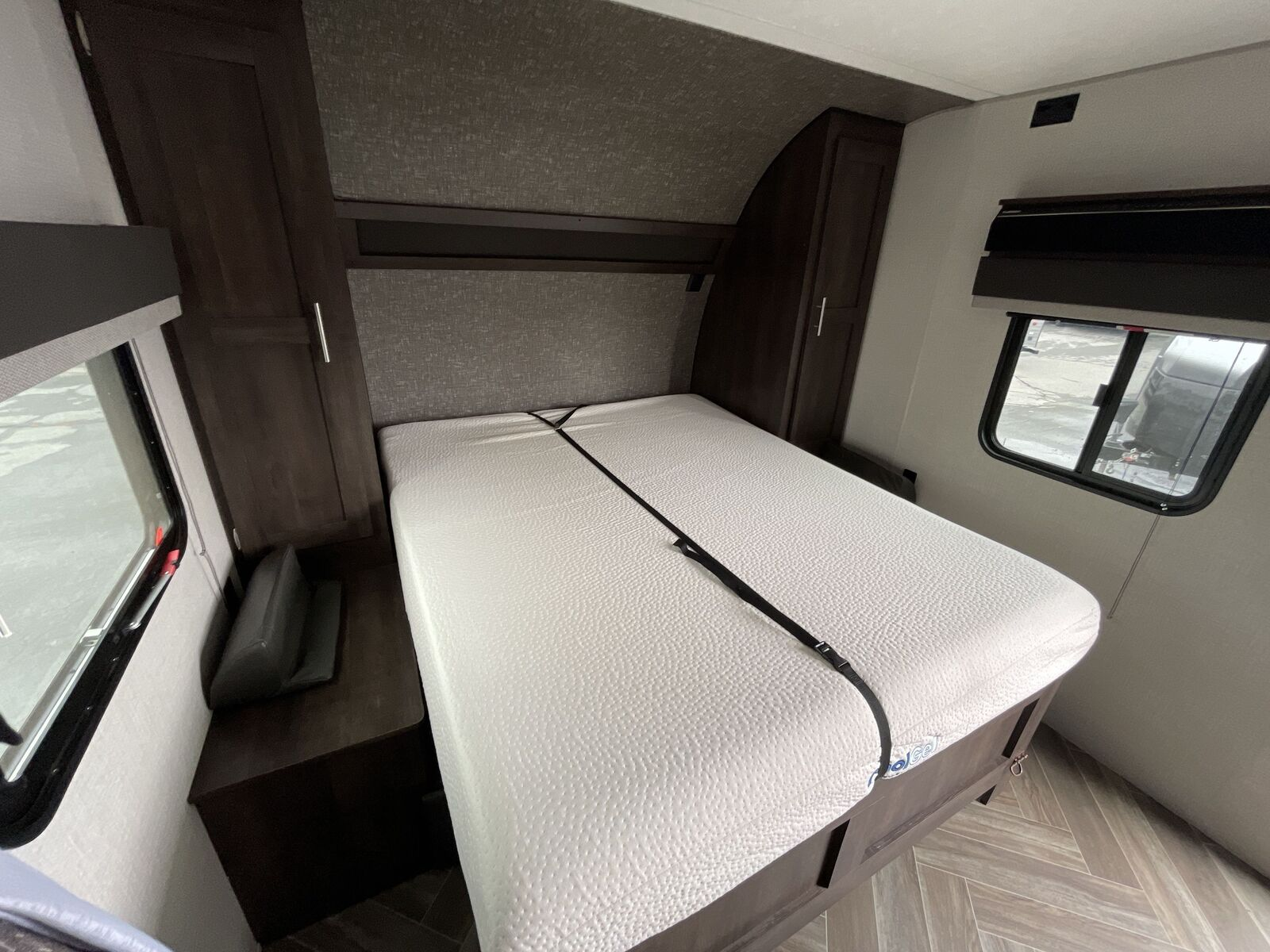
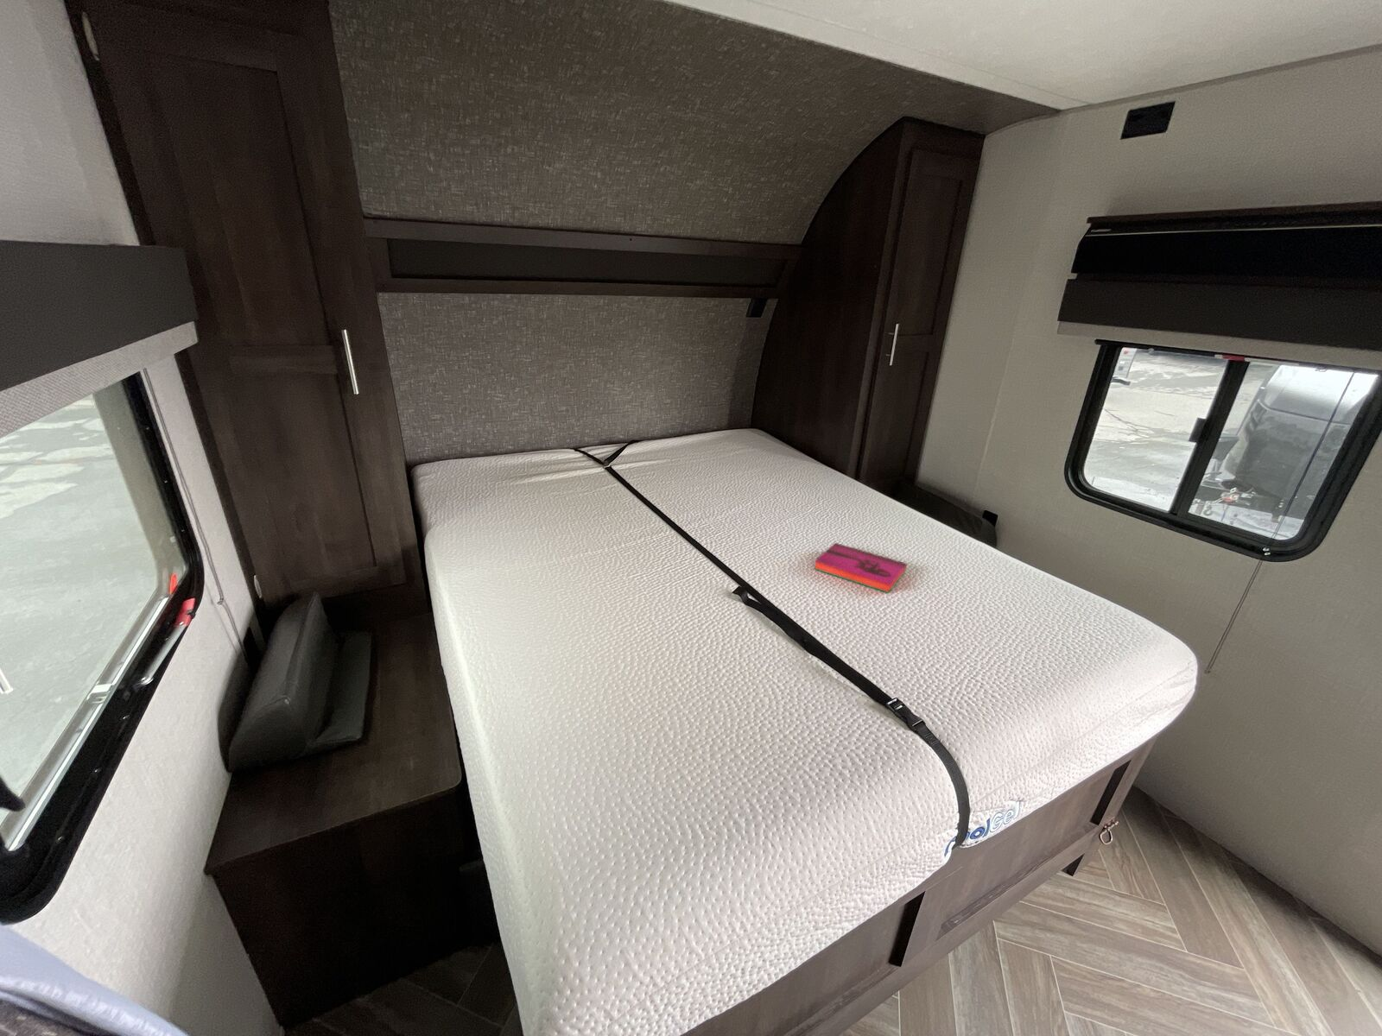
+ hardback book (861, 566)
